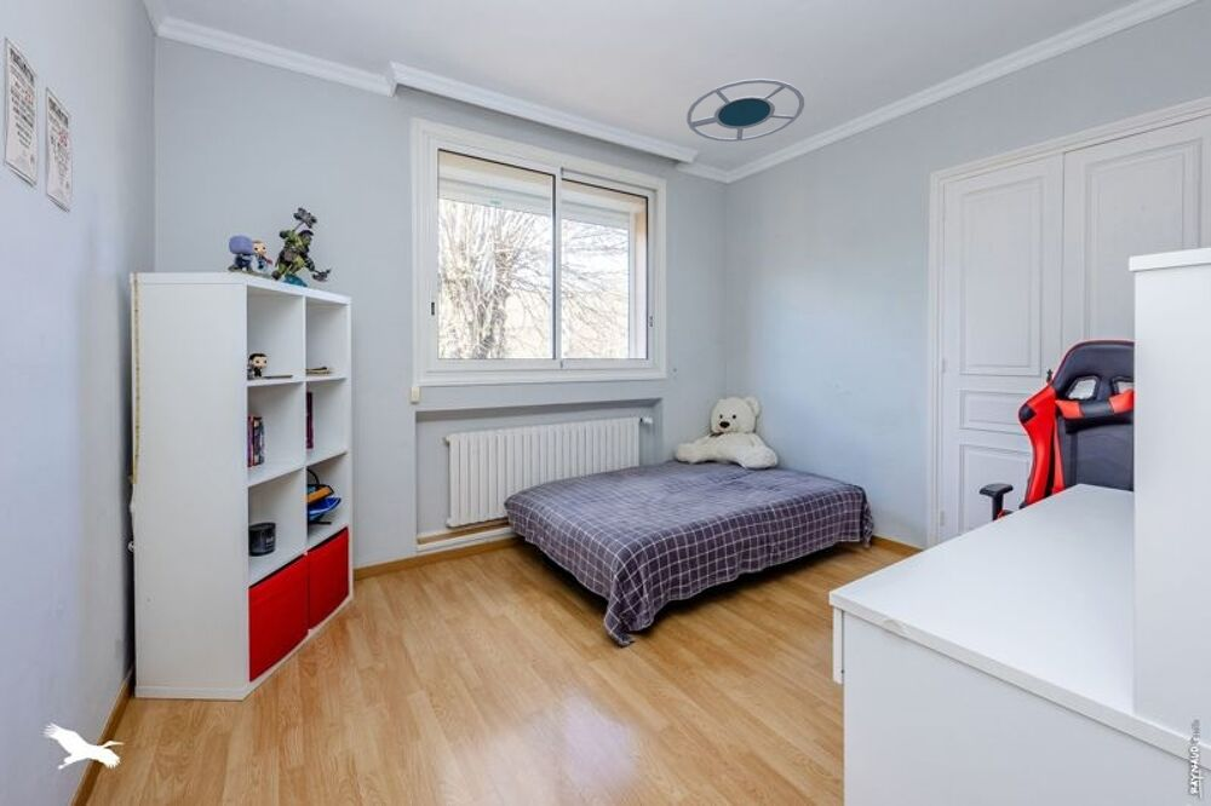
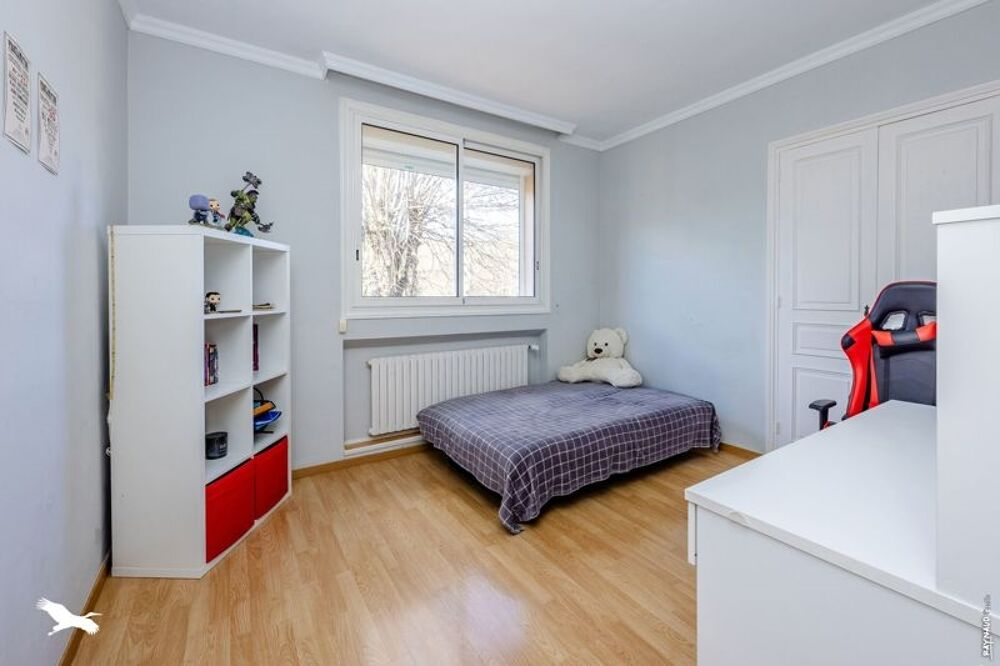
- ceiling lamp (744, 108)
